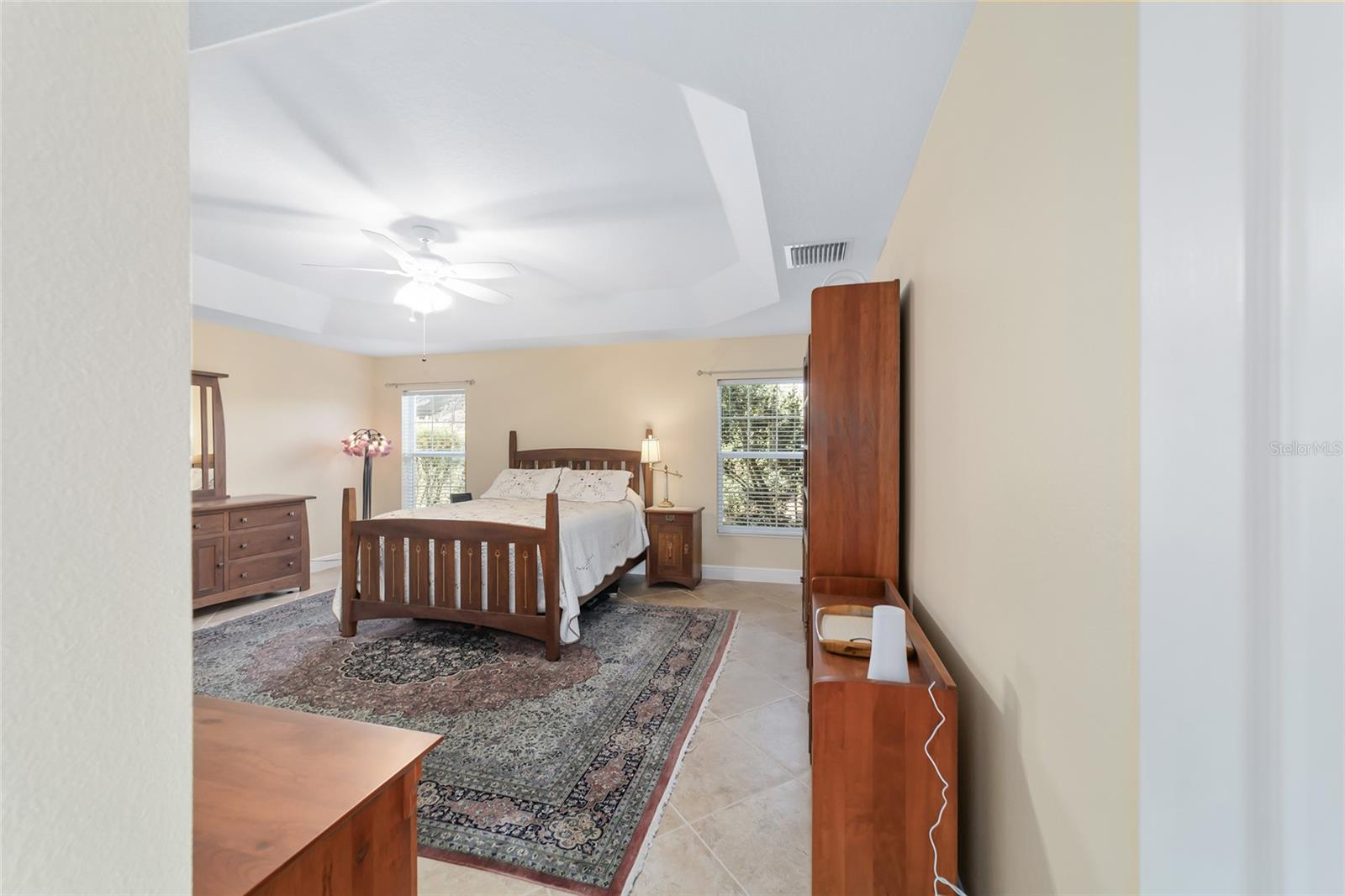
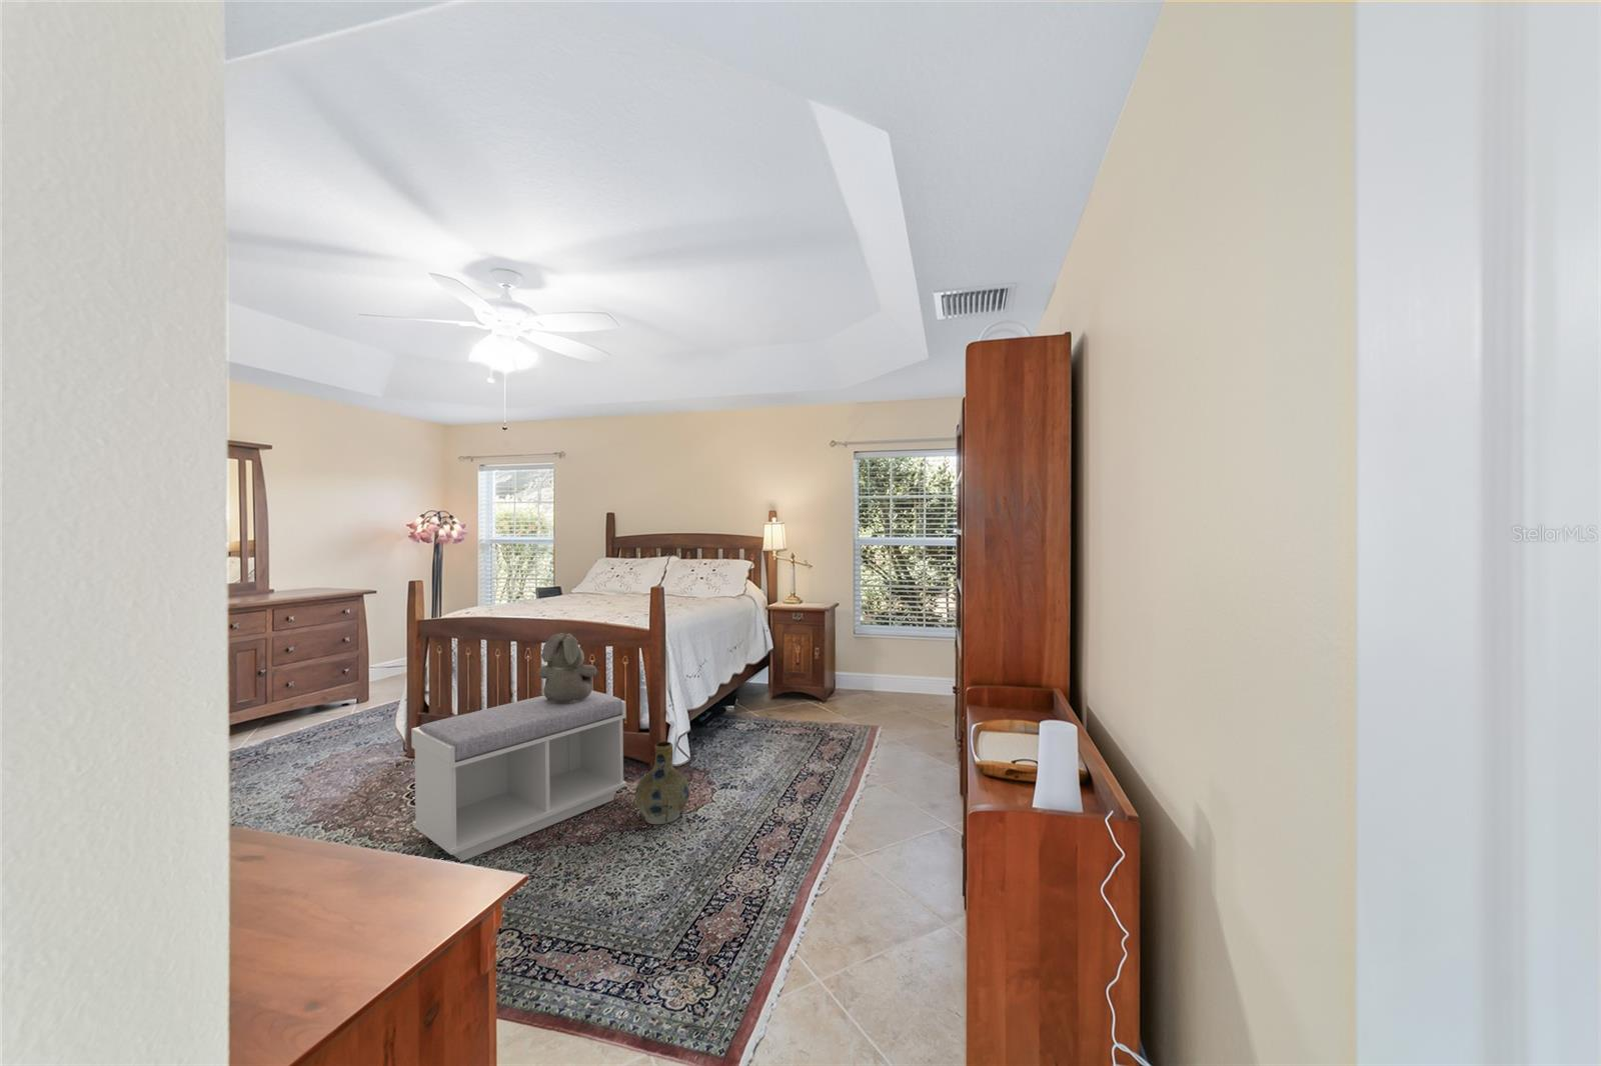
+ bench (526, 761)
+ ceramic jug (662, 780)
+ teddy bear (567, 666)
